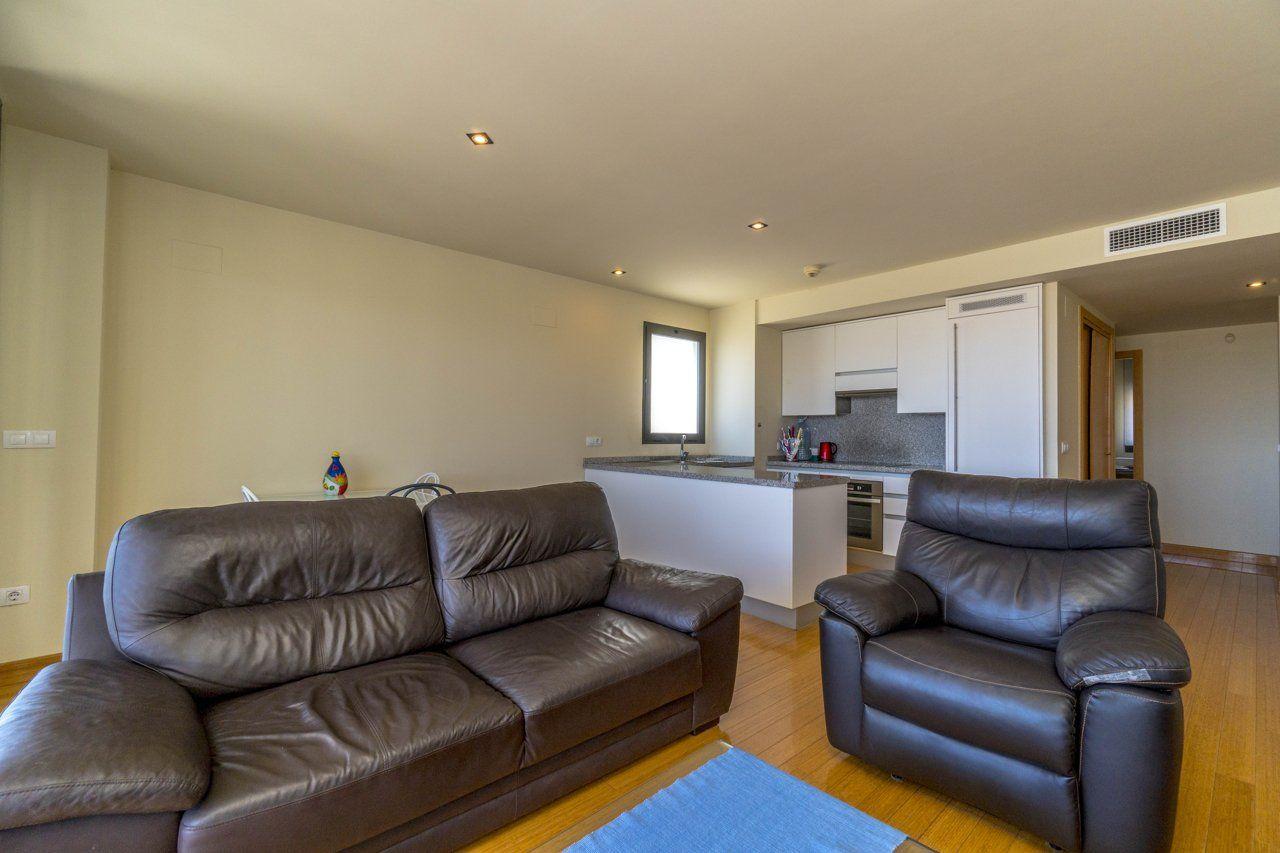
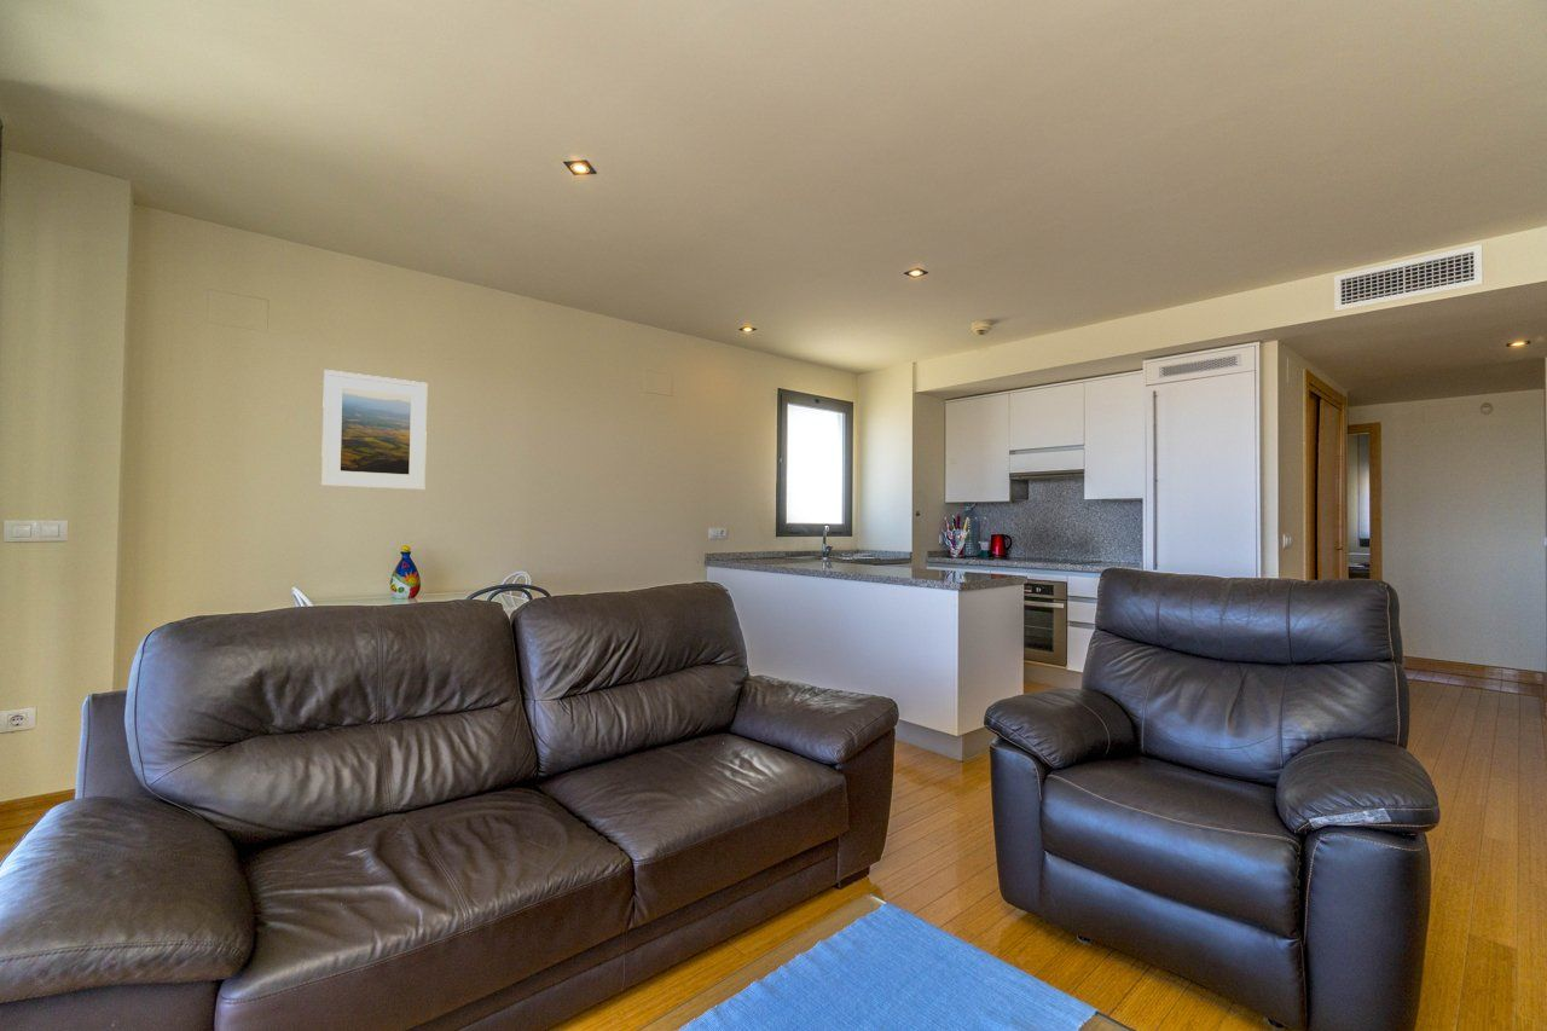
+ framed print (376, 431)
